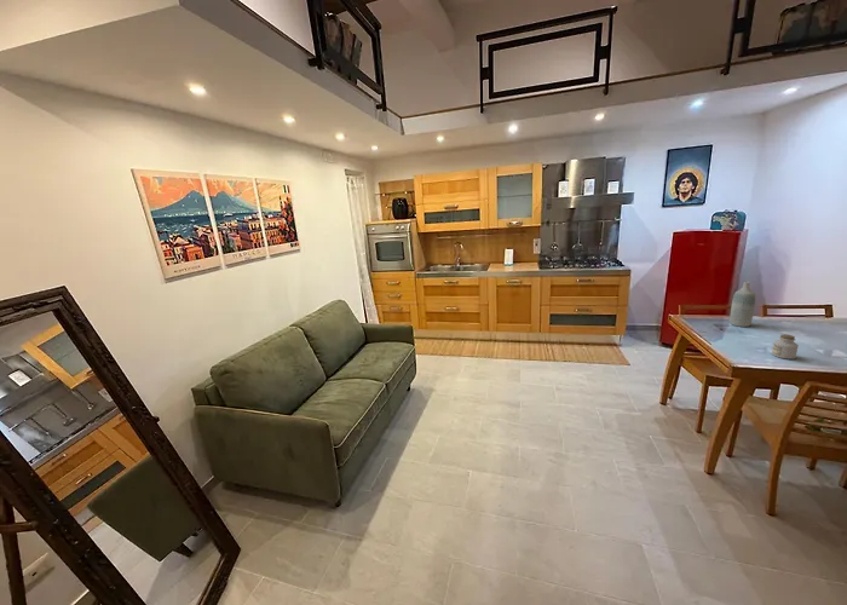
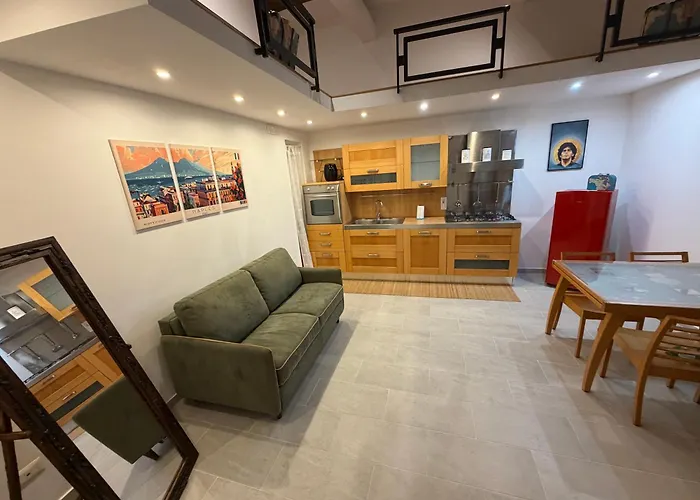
- jar (785, 345)
- bottle (743, 302)
